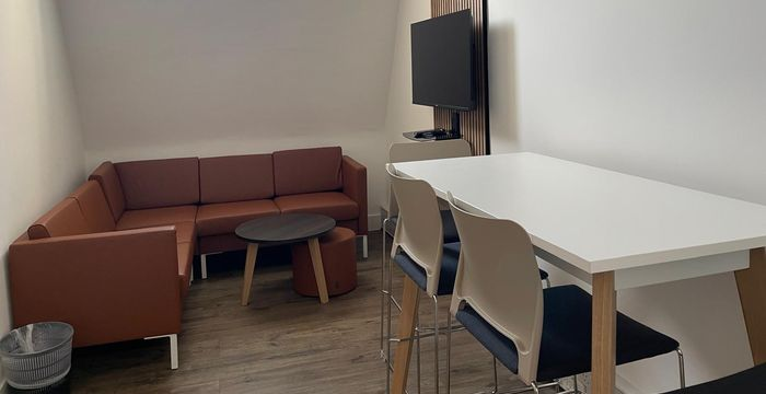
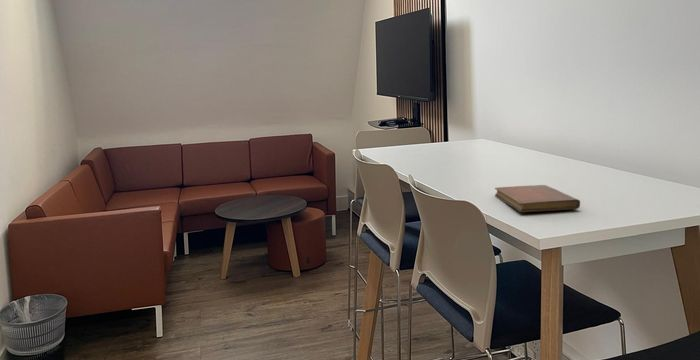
+ notebook (534, 197)
